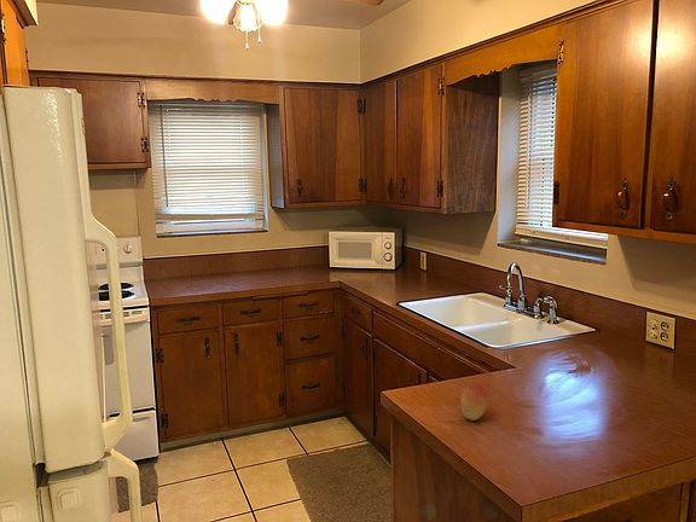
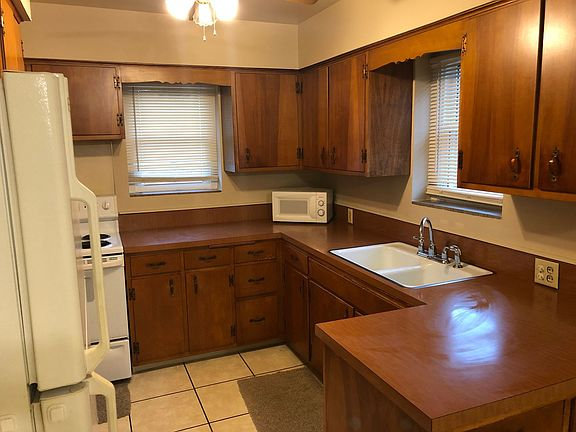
- fruit (474, 401)
